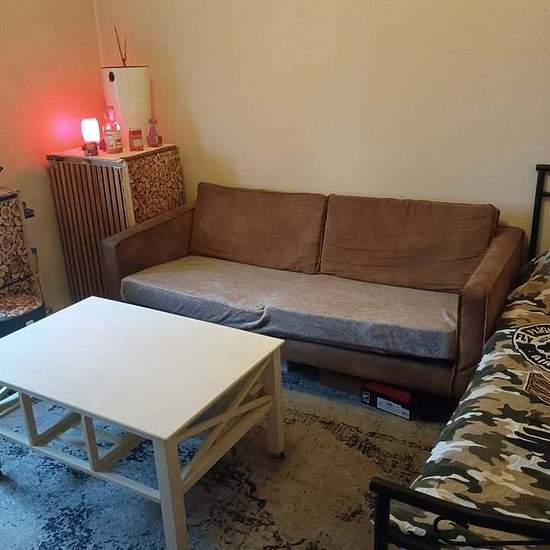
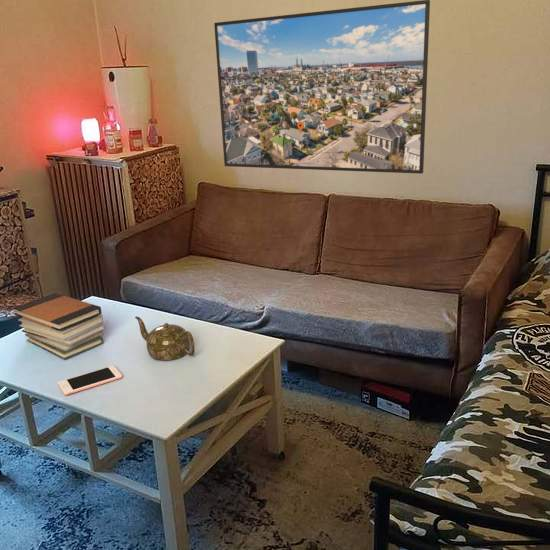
+ cell phone (90, 379)
+ book stack (61, 325)
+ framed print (313, 94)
+ teapot (164, 336)
